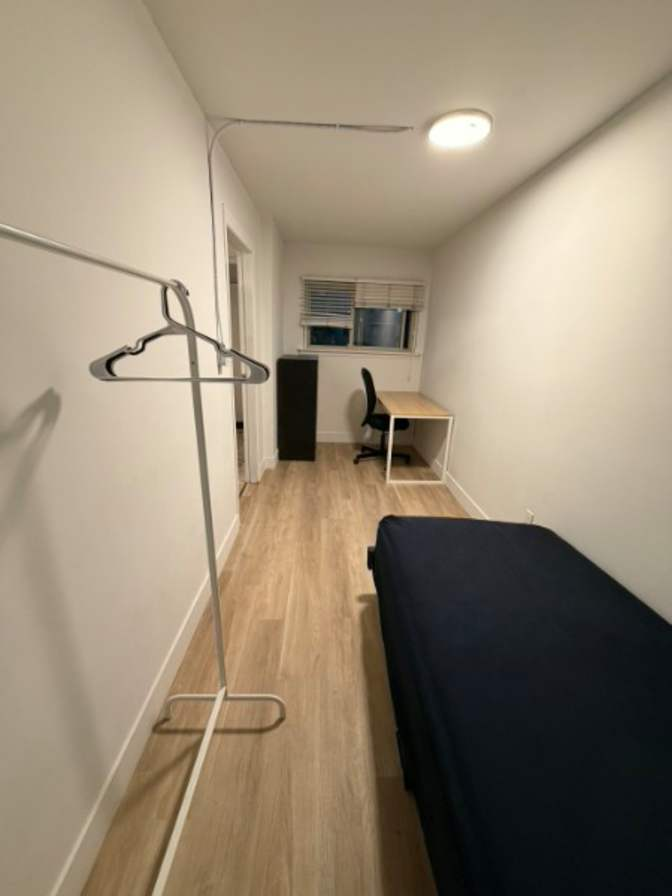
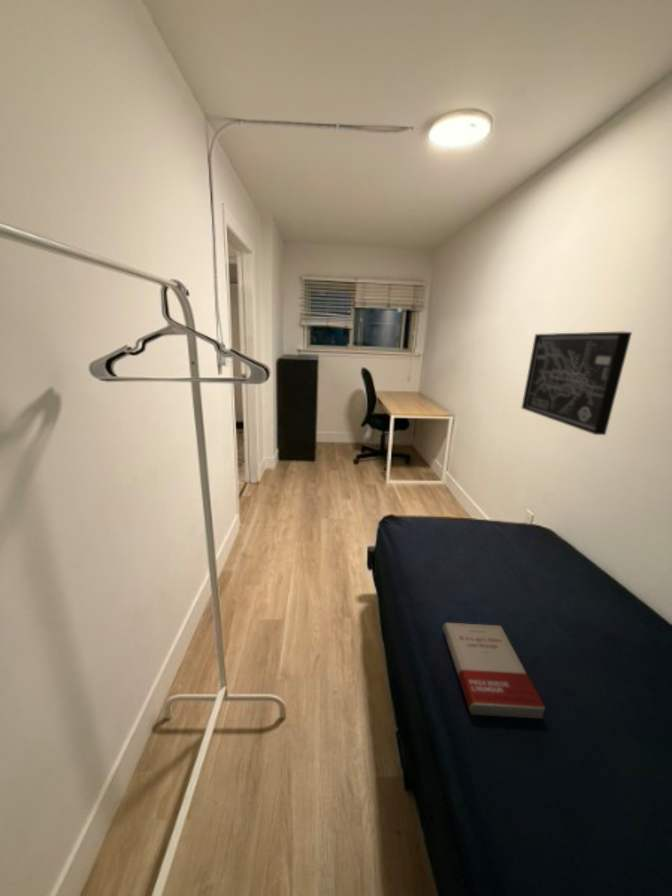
+ wall art (565, 377)
+ book (487, 664)
